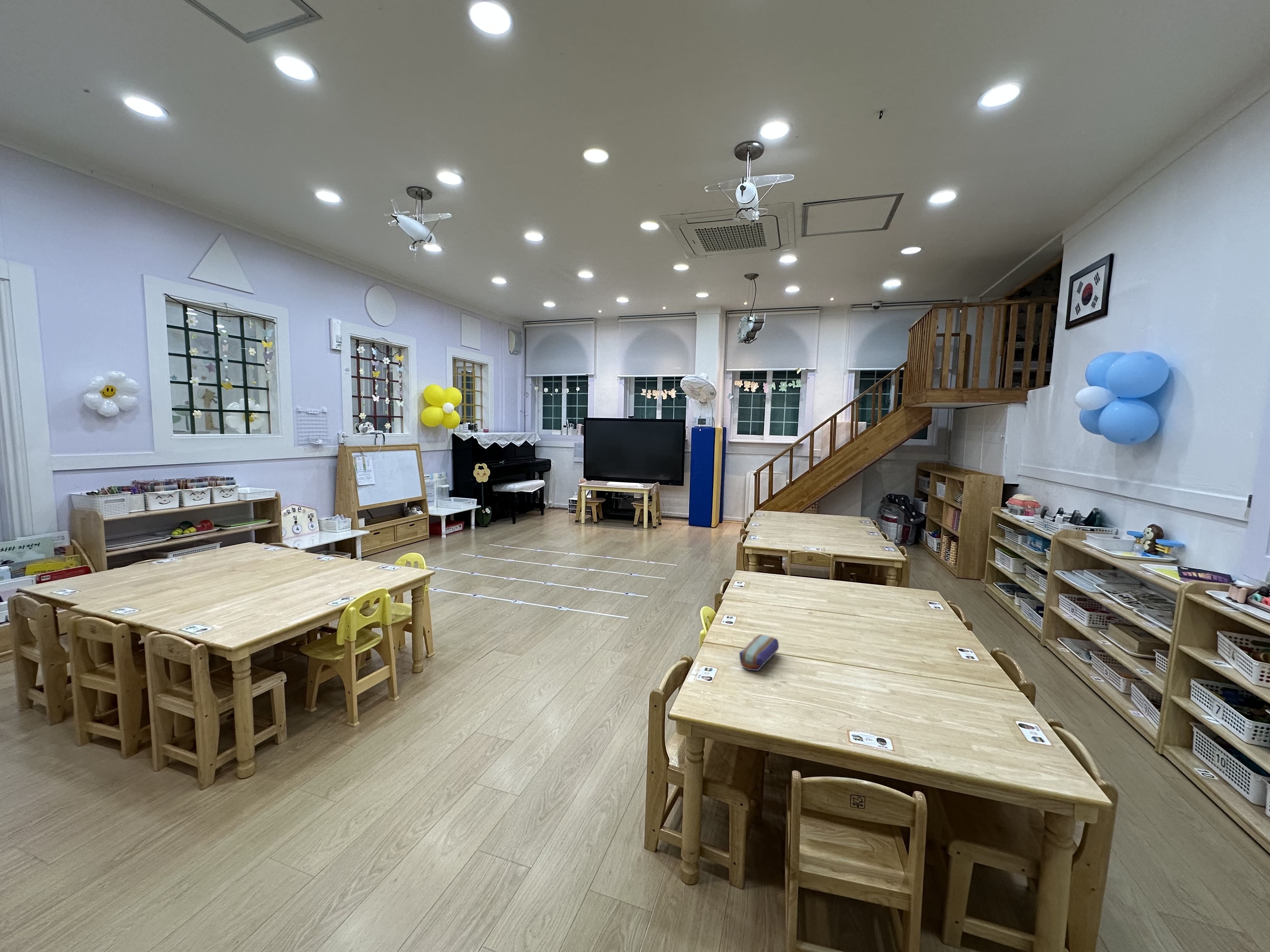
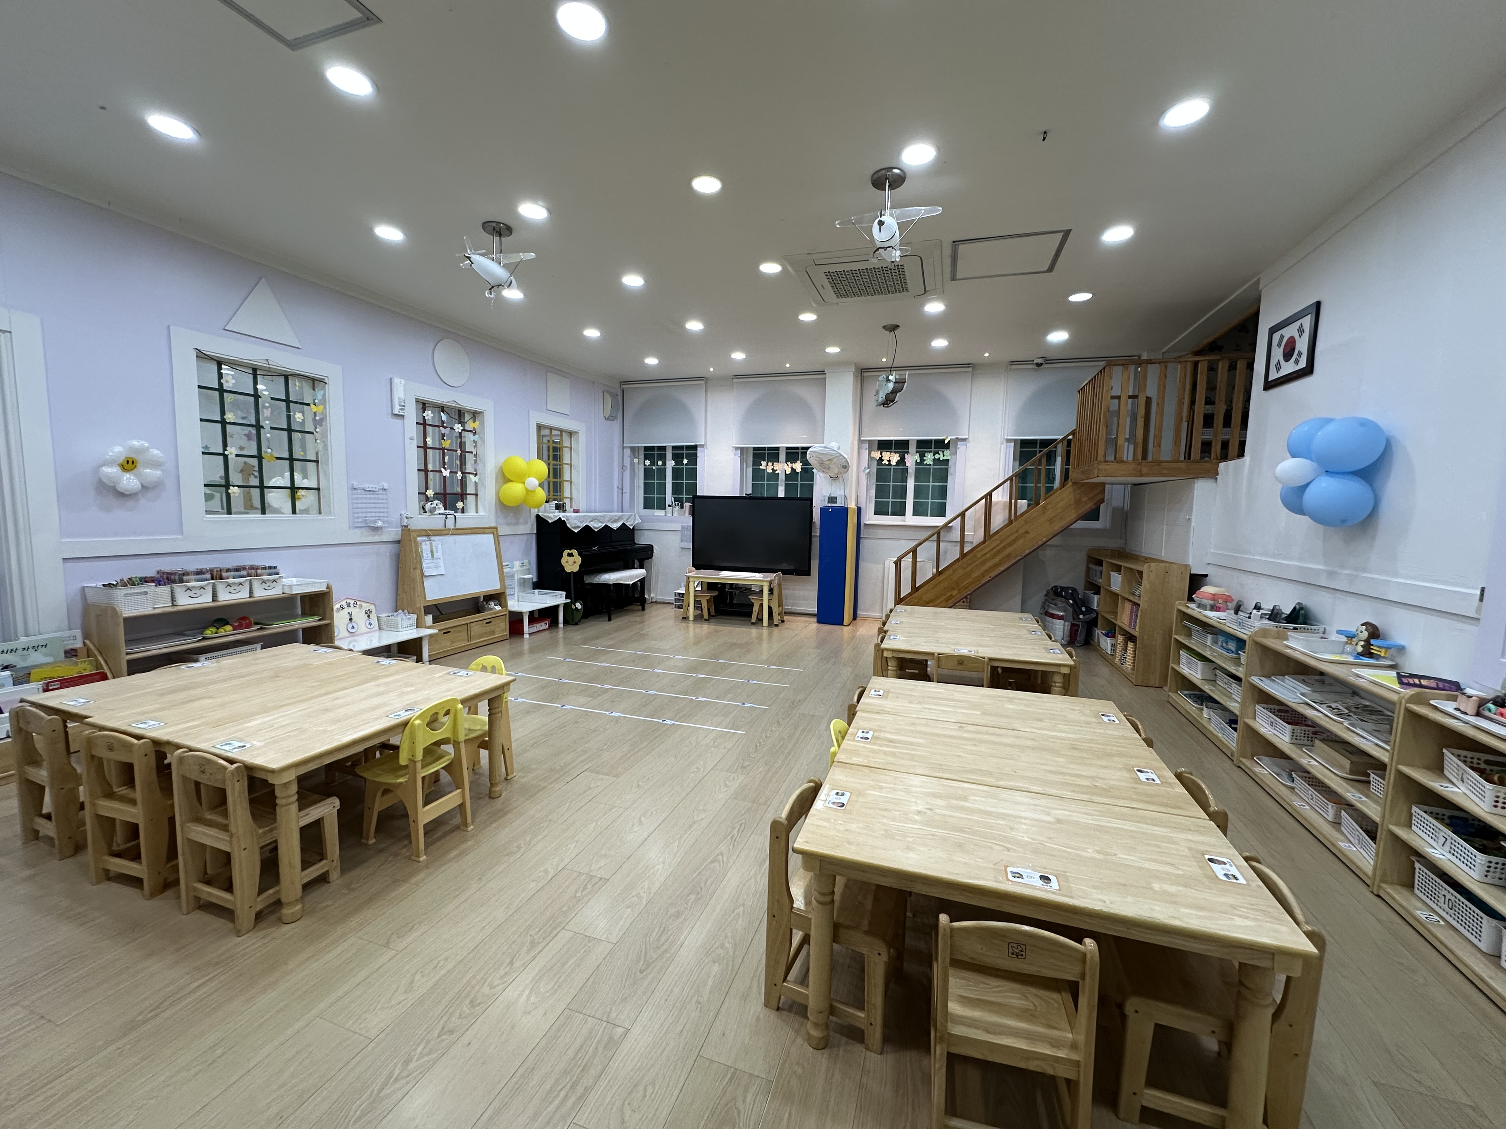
- pencil case (760, 651)
